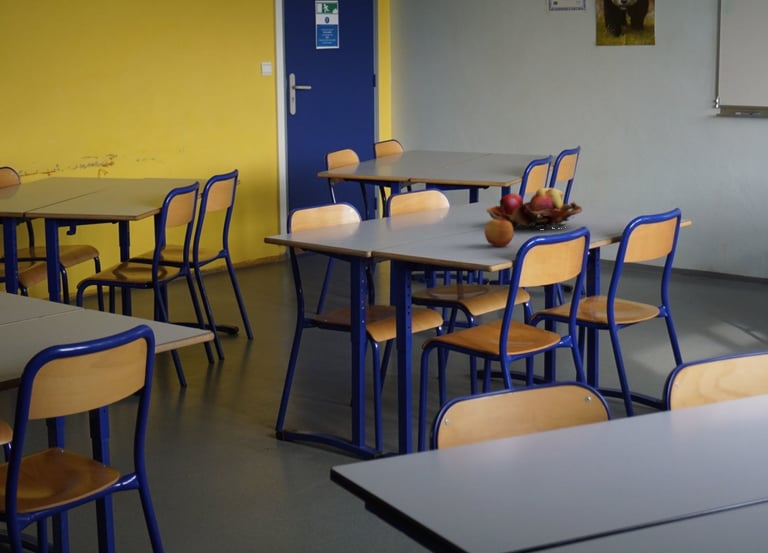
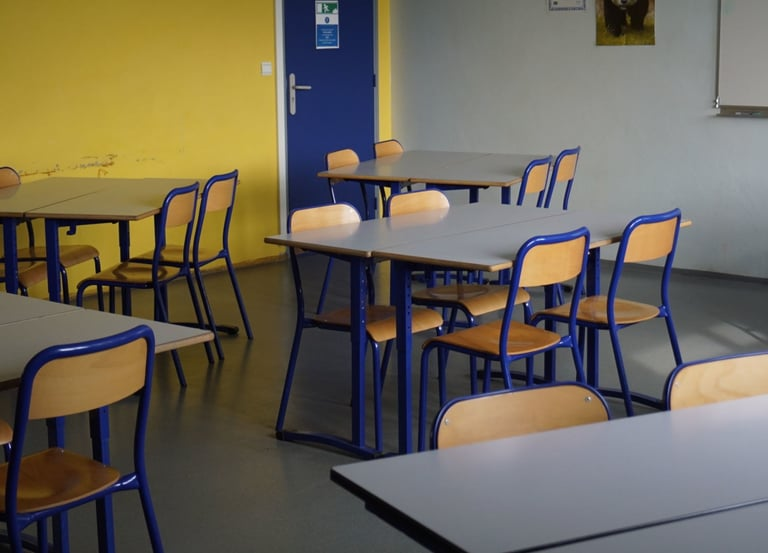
- apple (498, 230)
- fruit basket (536, 207)
